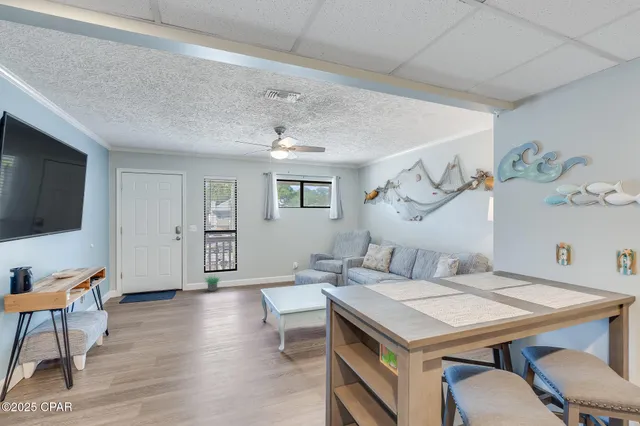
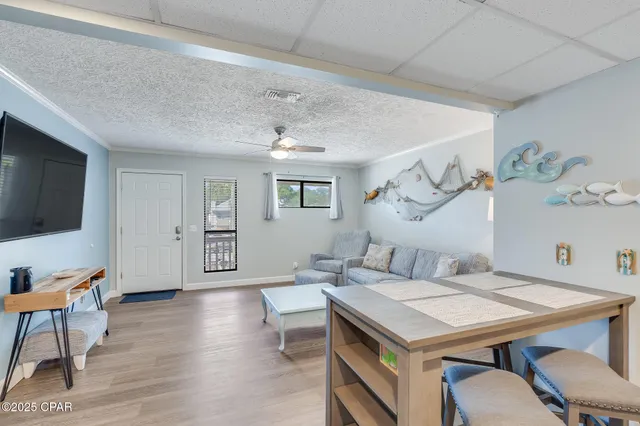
- potted plant (212, 280)
